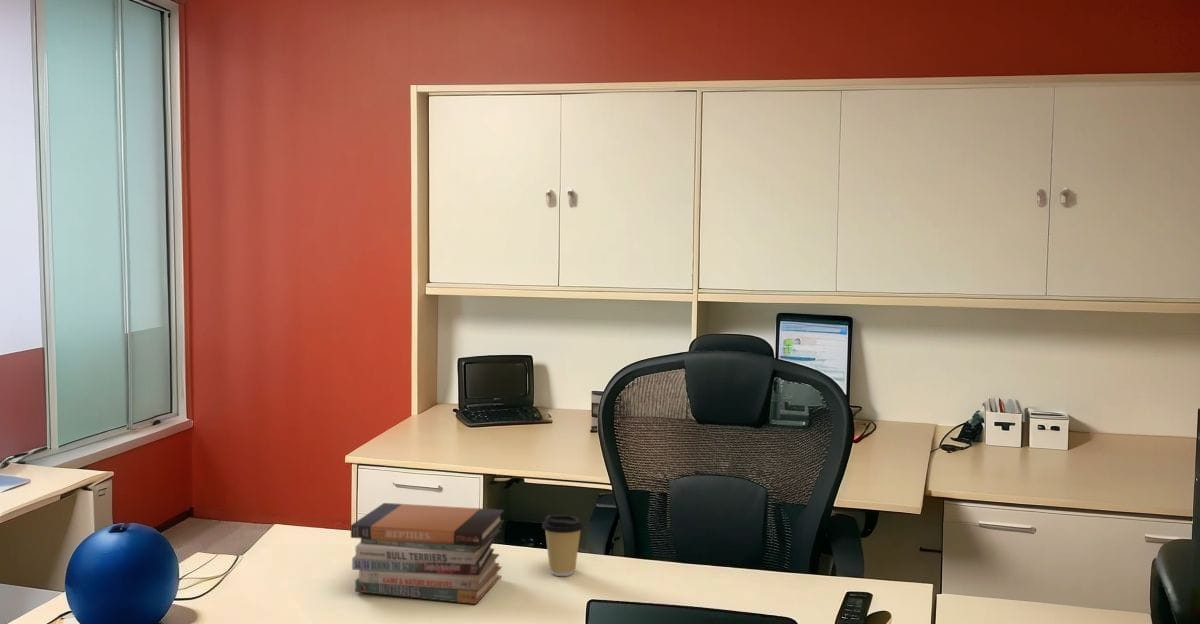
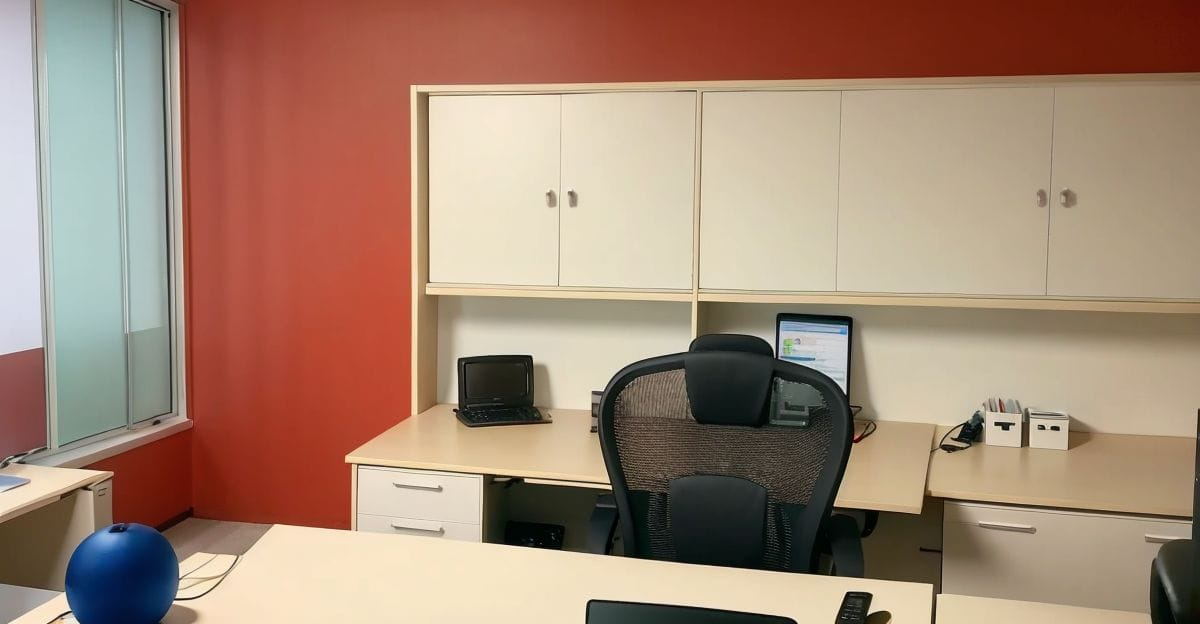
- coffee cup (562, 544)
- book stack (428, 550)
